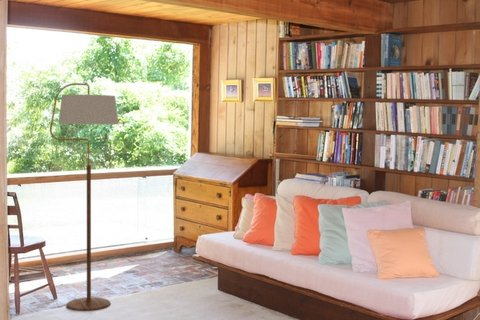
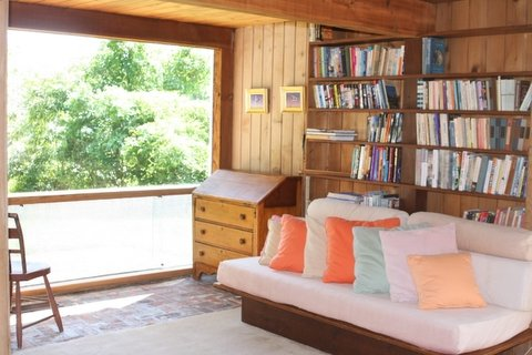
- floor lamp (87, 195)
